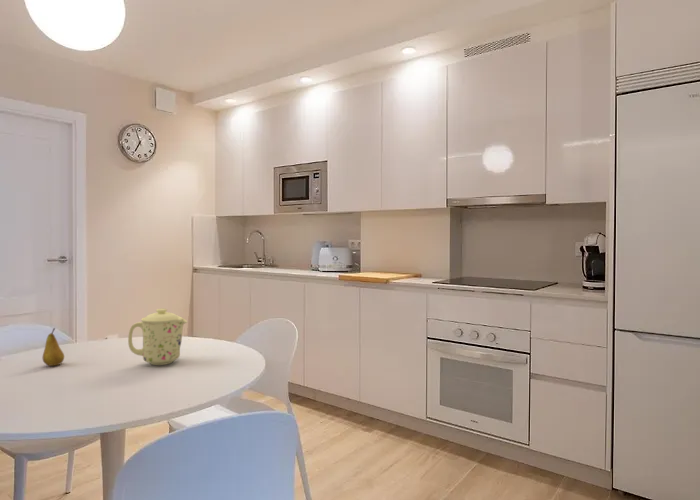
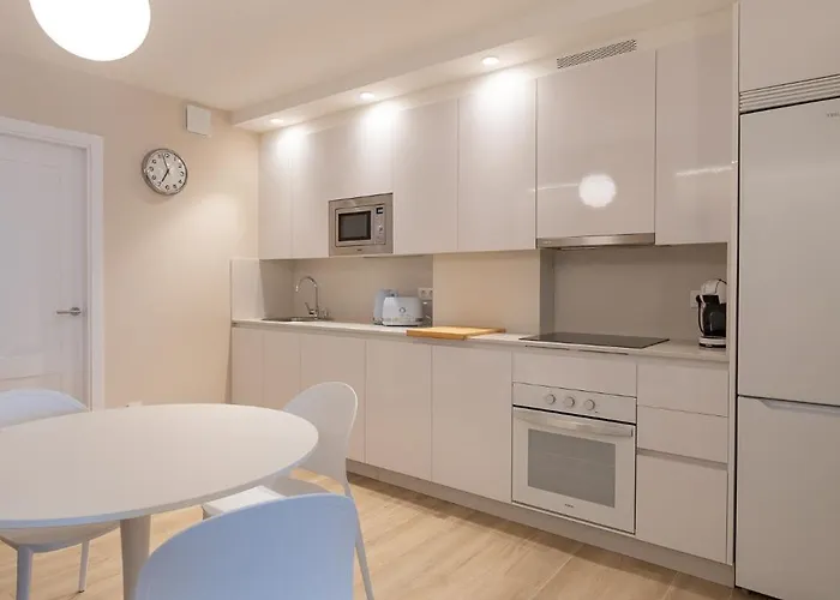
- fruit (53, 346)
- mug (158, 336)
